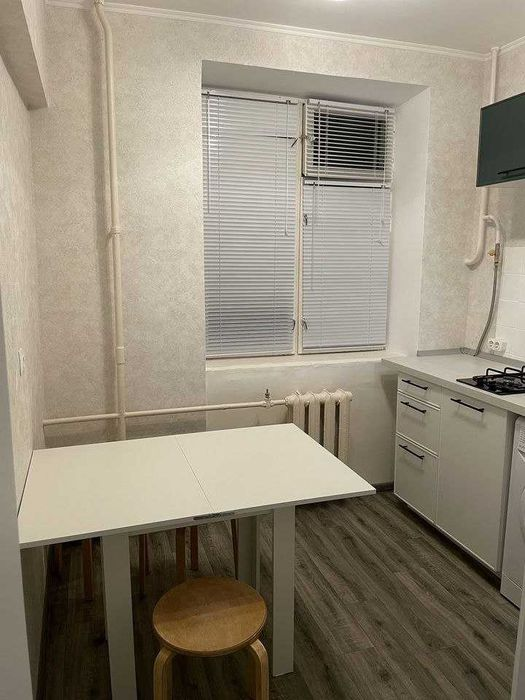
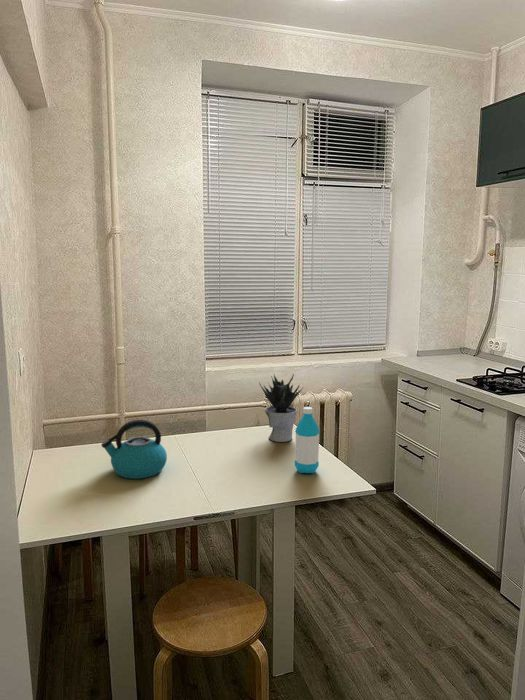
+ kettle (134, 446)
+ water bottle (307, 439)
+ potted plant (278, 406)
